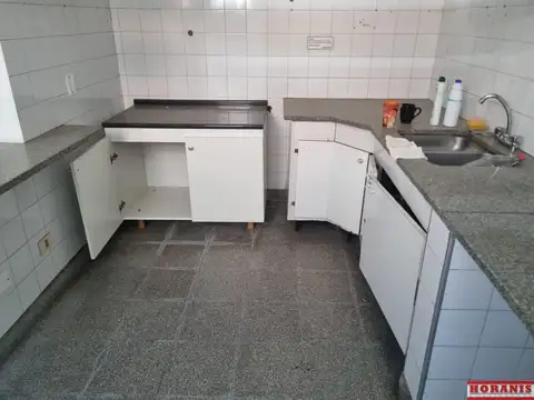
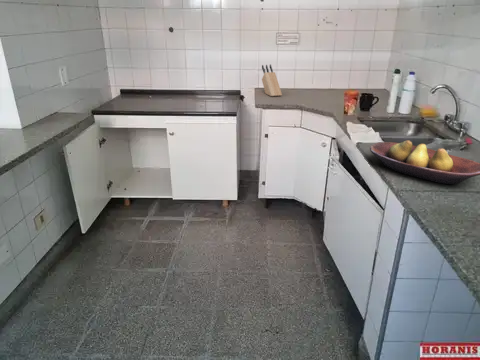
+ fruit bowl (422, 158)
+ knife block (270, 79)
